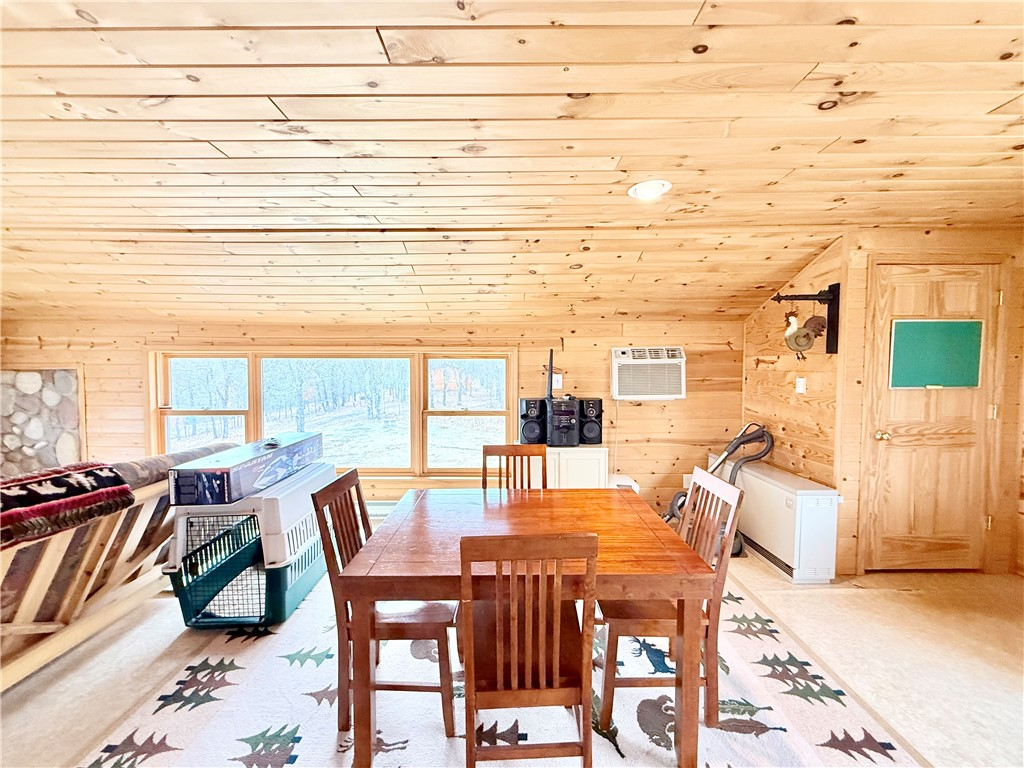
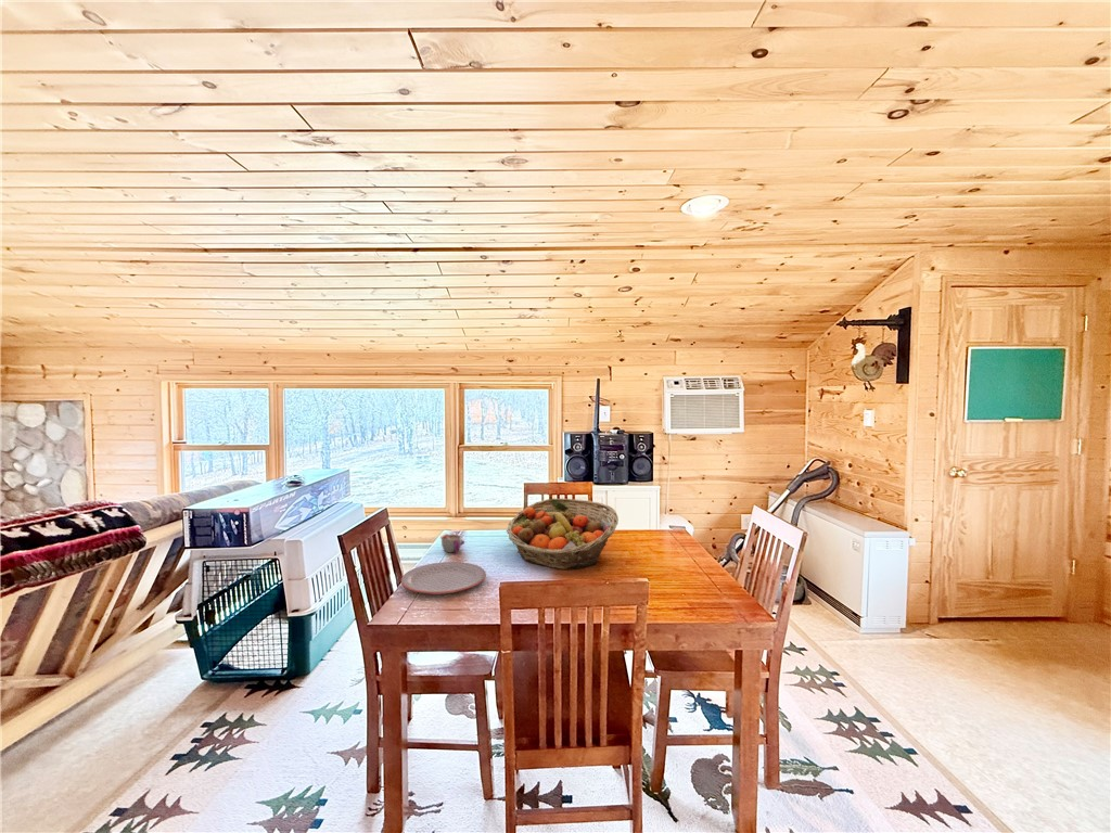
+ fruit basket (561, 531)
+ mug (452, 541)
+ plate (444, 578)
